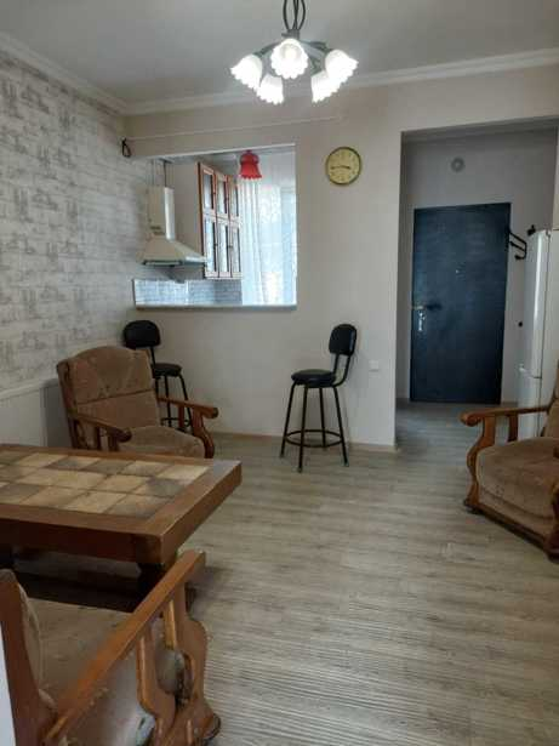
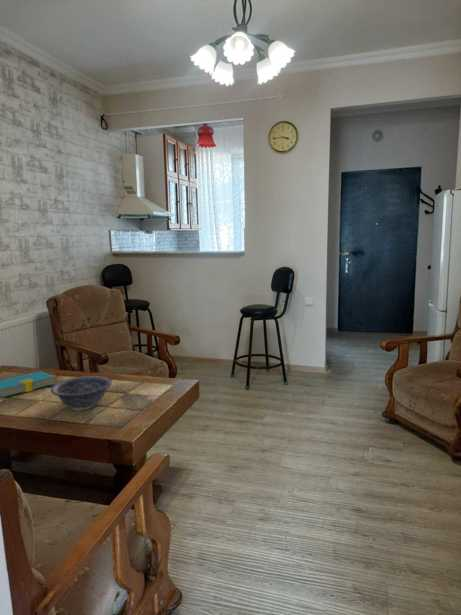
+ book (22, 382)
+ decorative bowl (82, 395)
